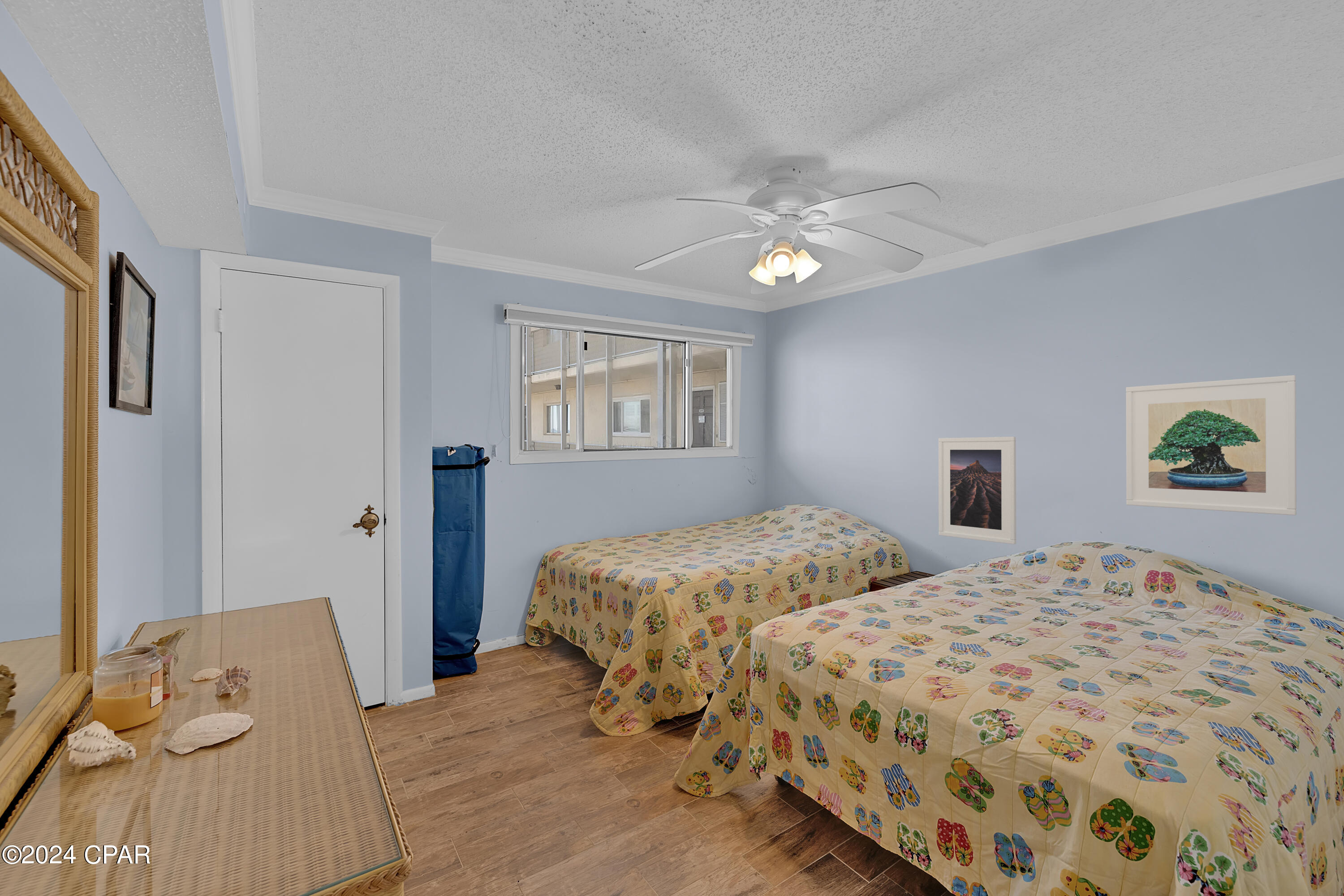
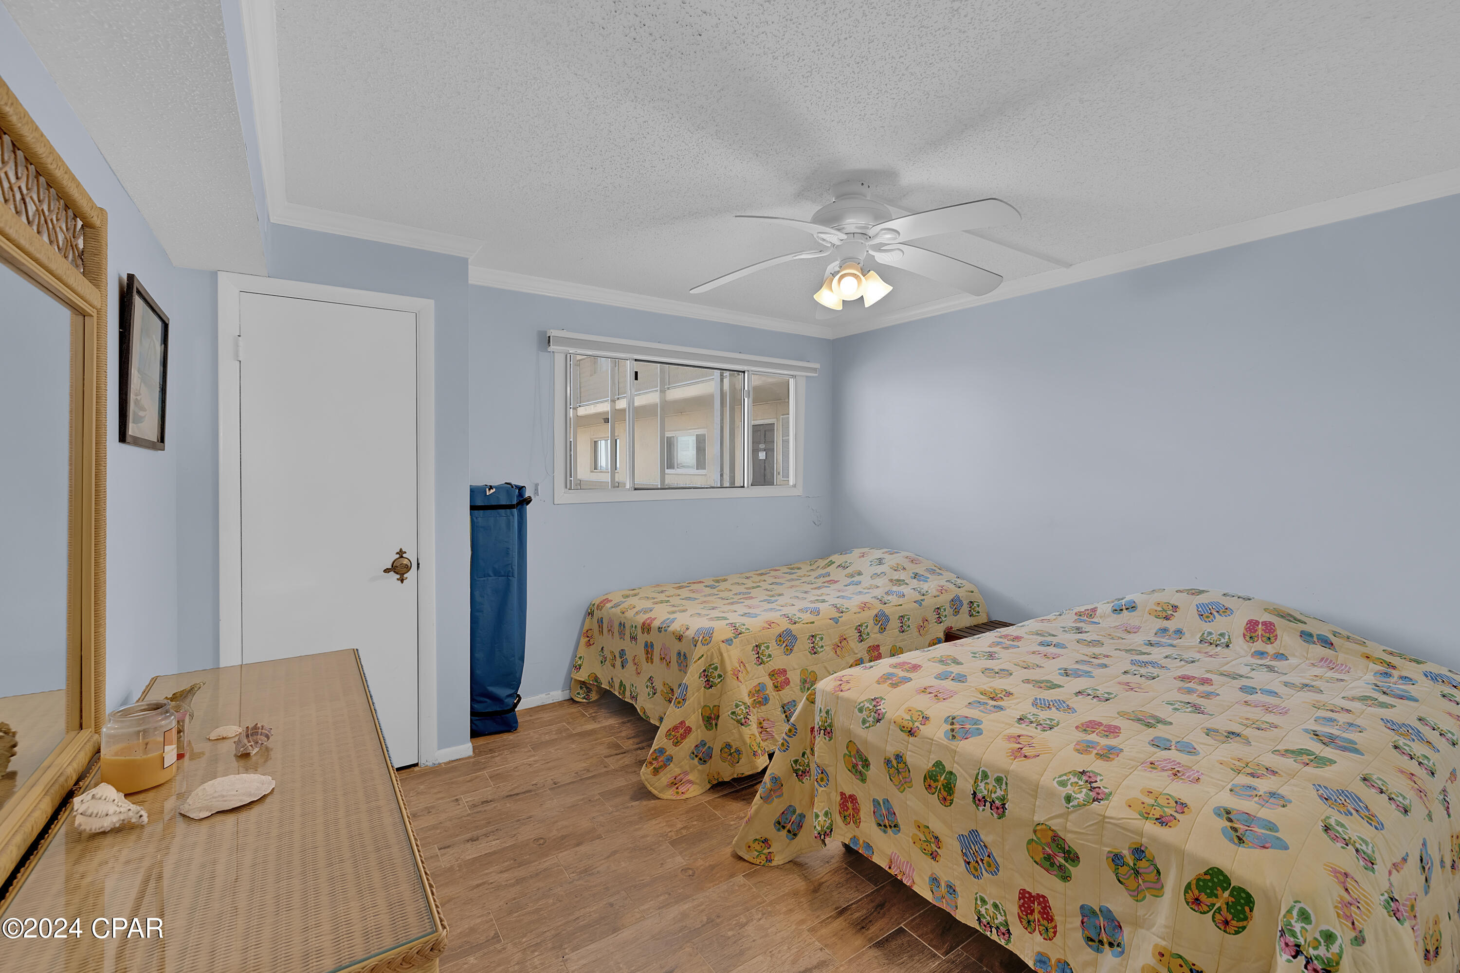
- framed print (1204, 445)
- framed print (975, 488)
